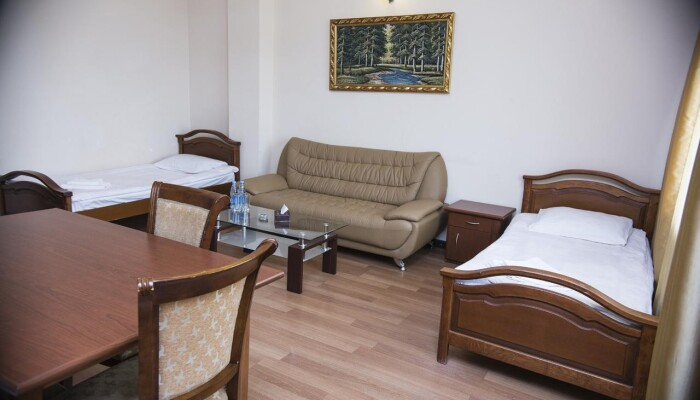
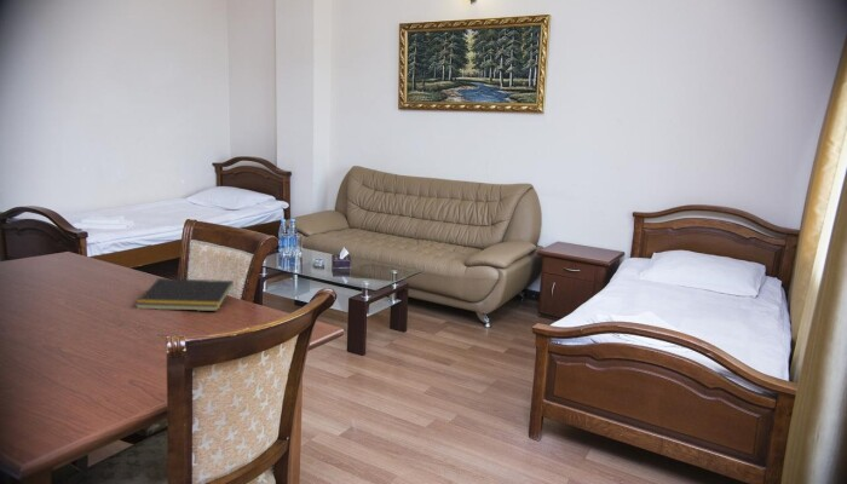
+ notepad (186, 294)
